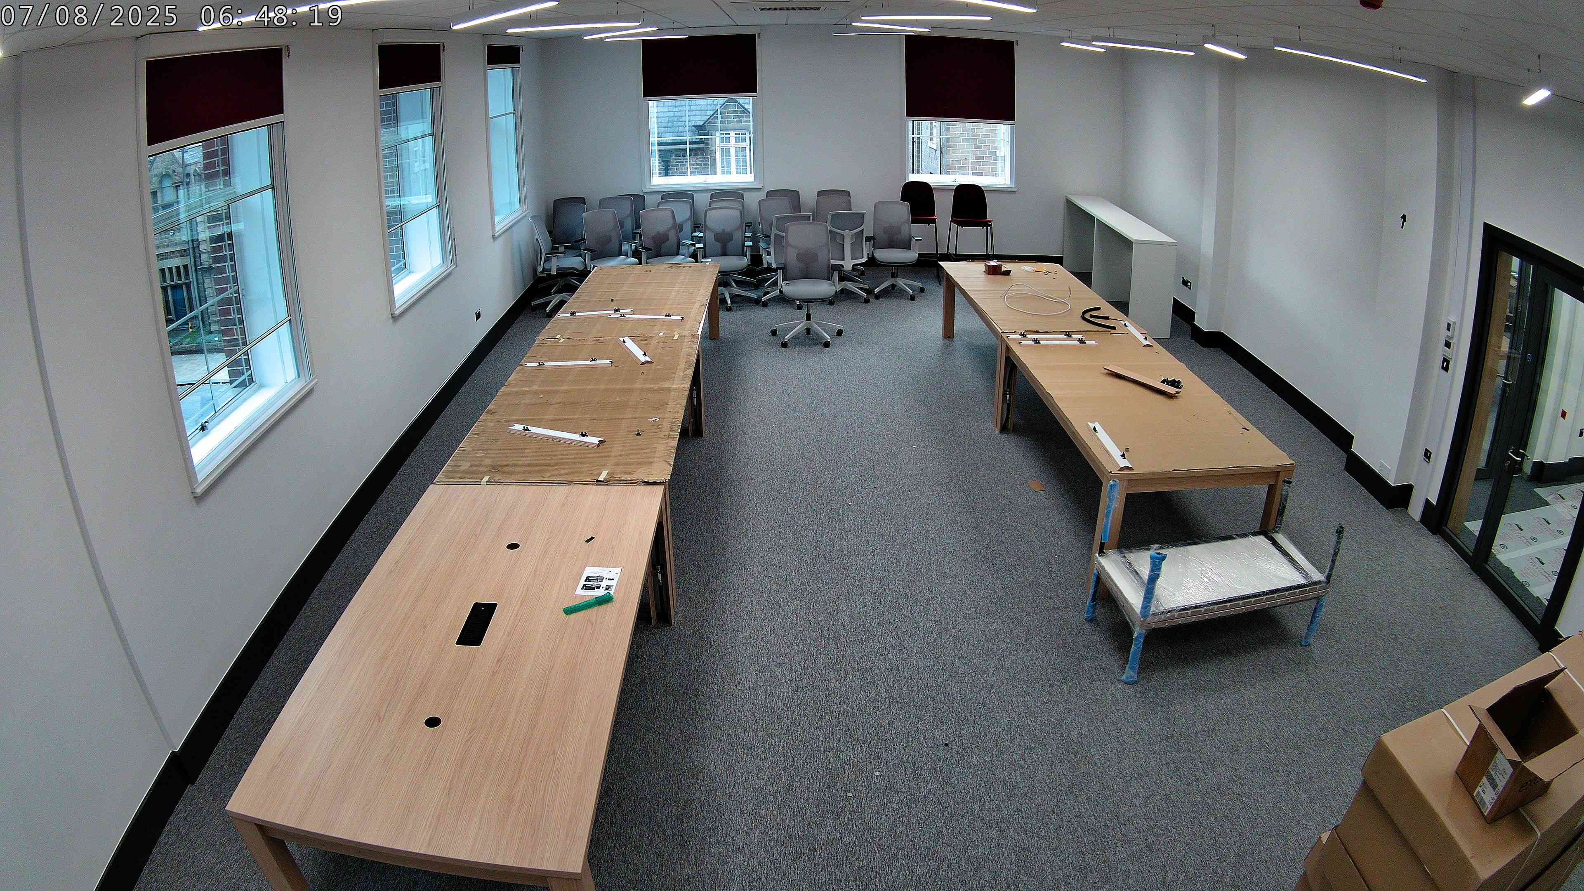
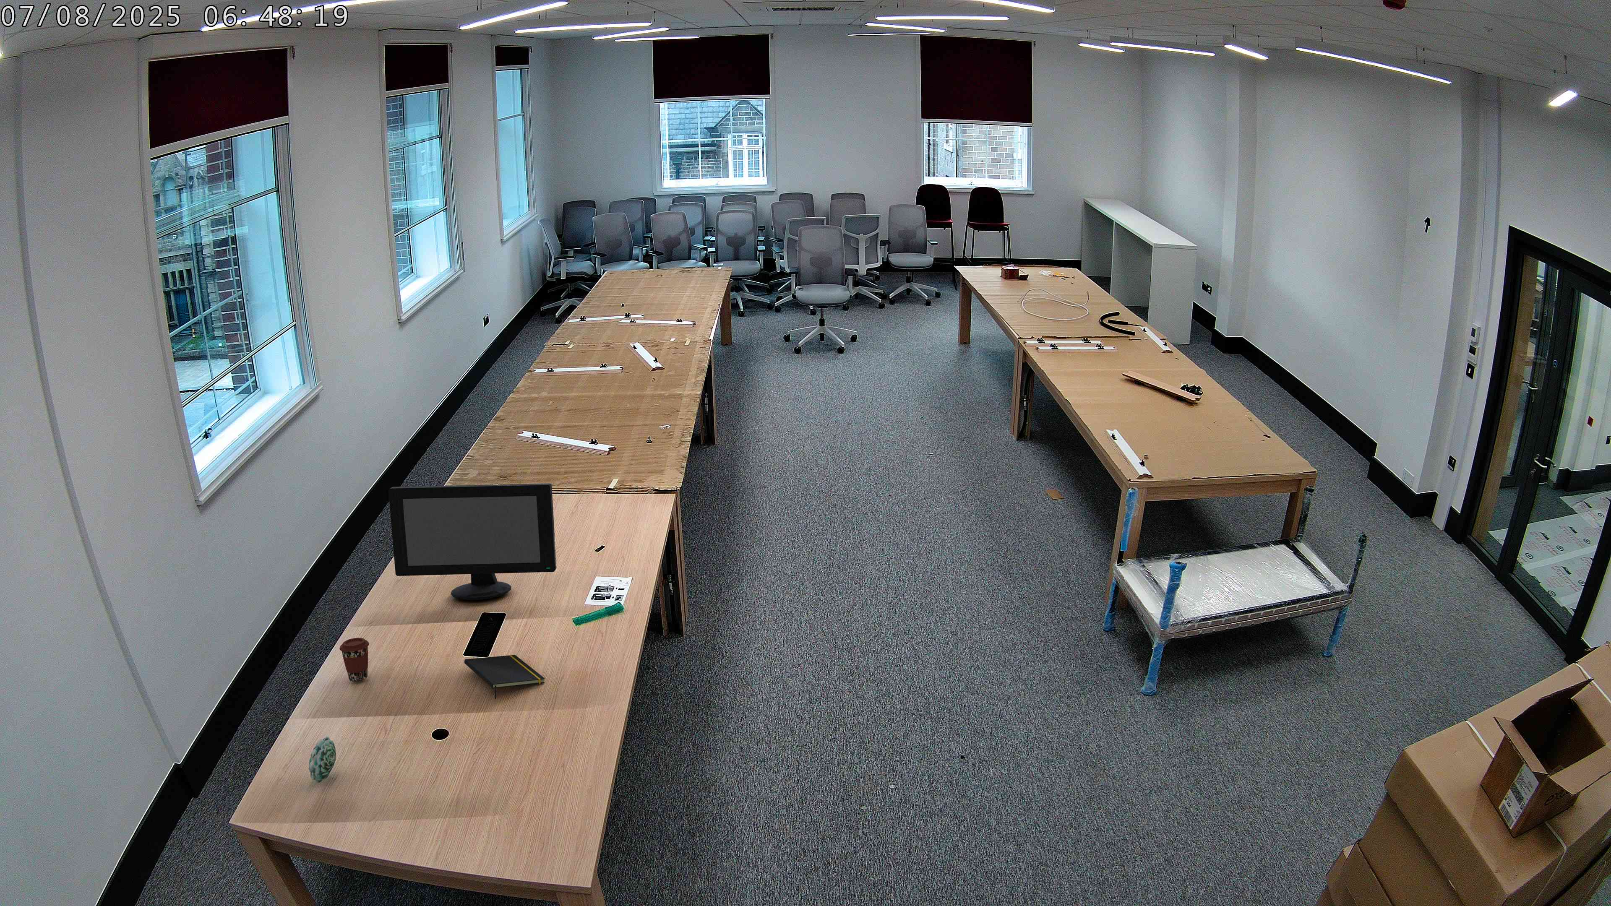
+ succulent plant (322, 759)
+ coffee cup (356, 659)
+ notepad (503, 670)
+ computer monitor (477, 540)
